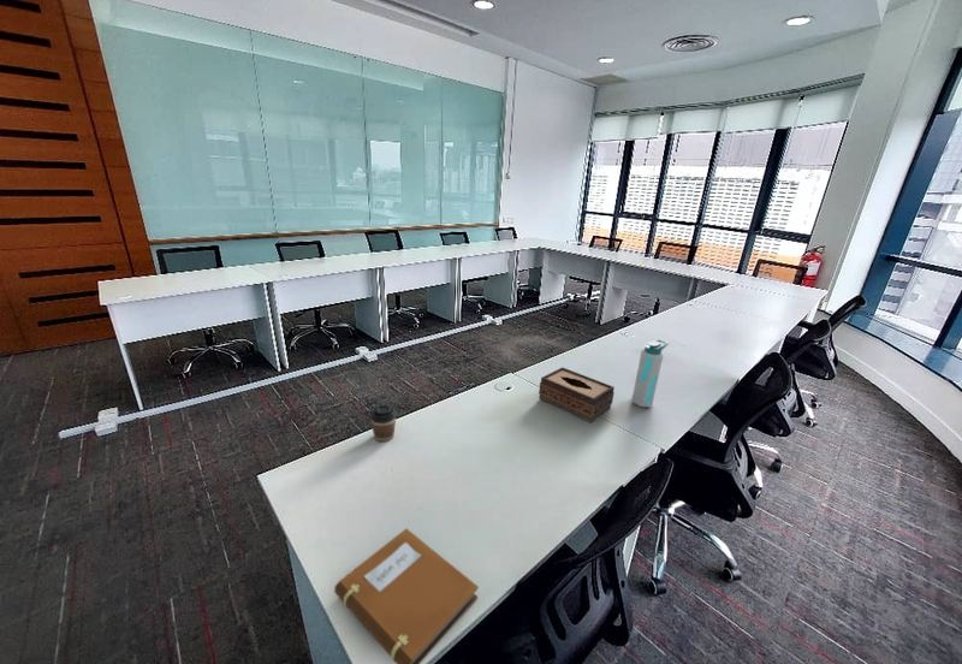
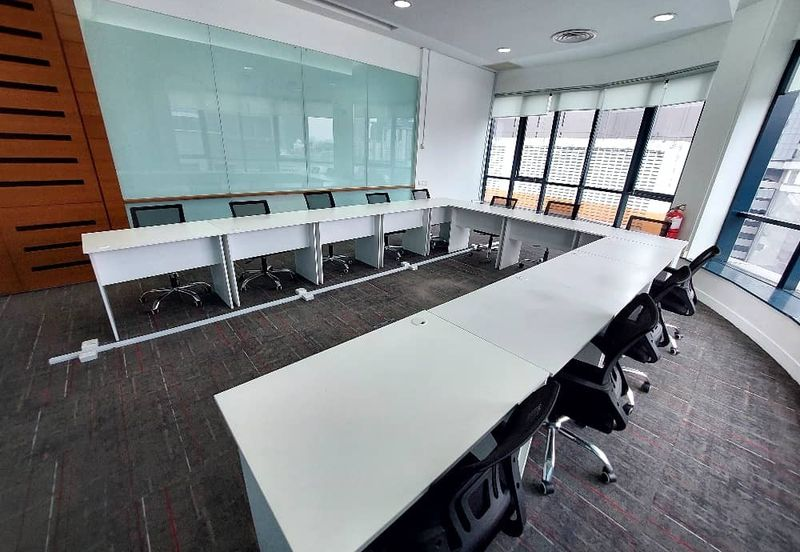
- coffee cup (382, 421)
- tissue box (575, 392)
- notebook (404, 589)
- water bottle (648, 373)
